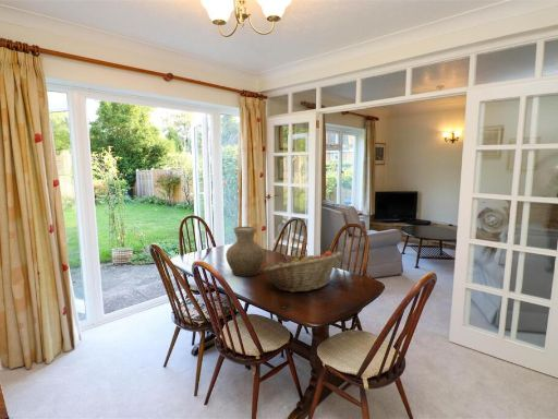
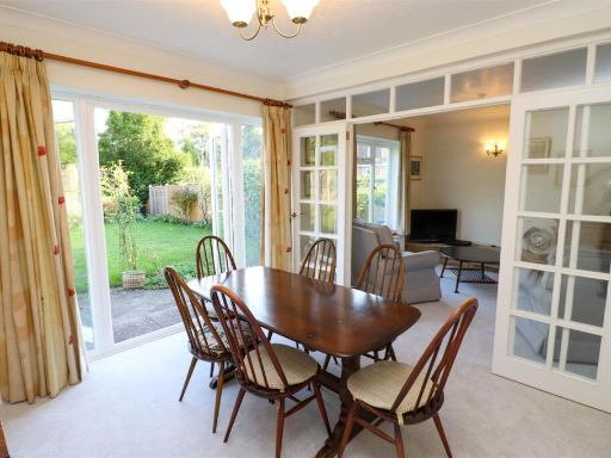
- fruit basket (303, 267)
- vase (245, 250)
